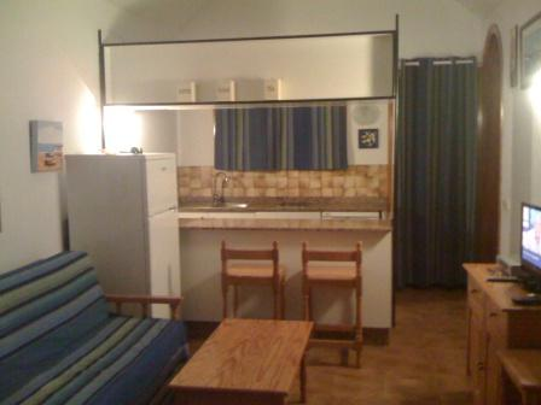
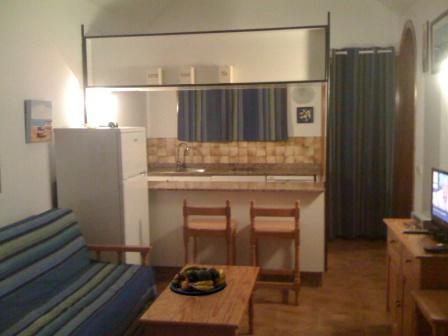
+ fruit bowl (197, 275)
